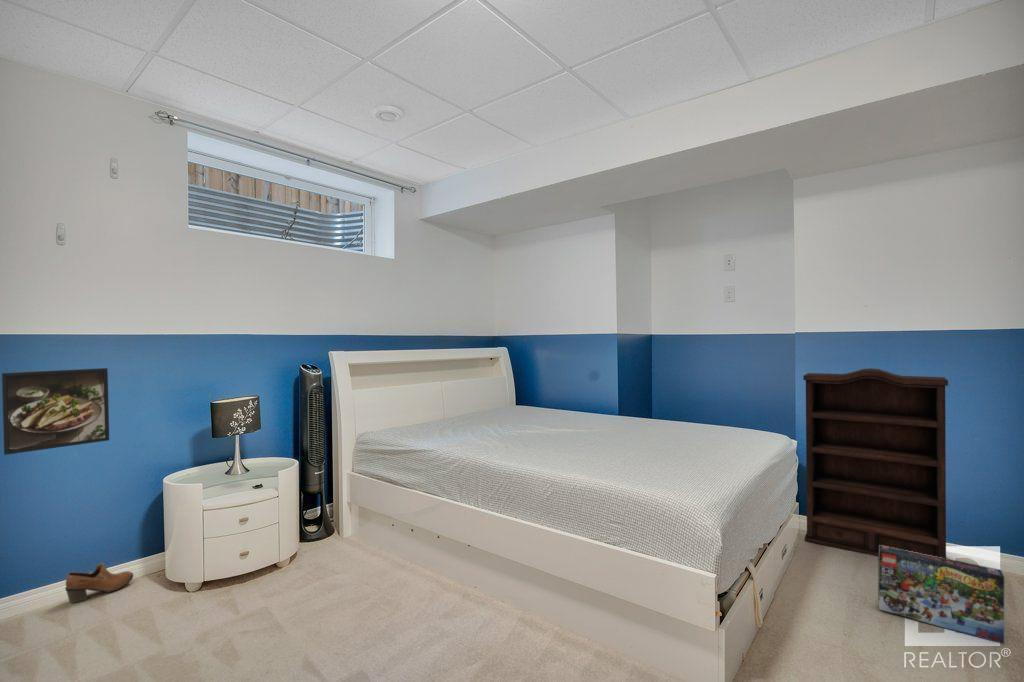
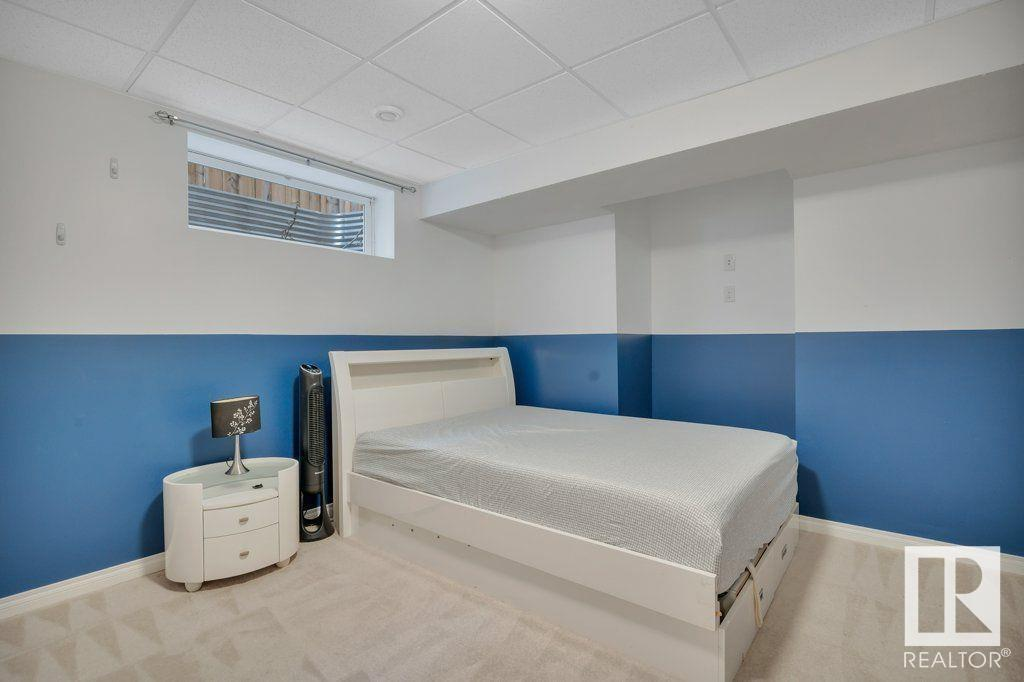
- box (937, 590)
- bookshelf (871, 459)
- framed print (58, 408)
- shoe (100, 577)
